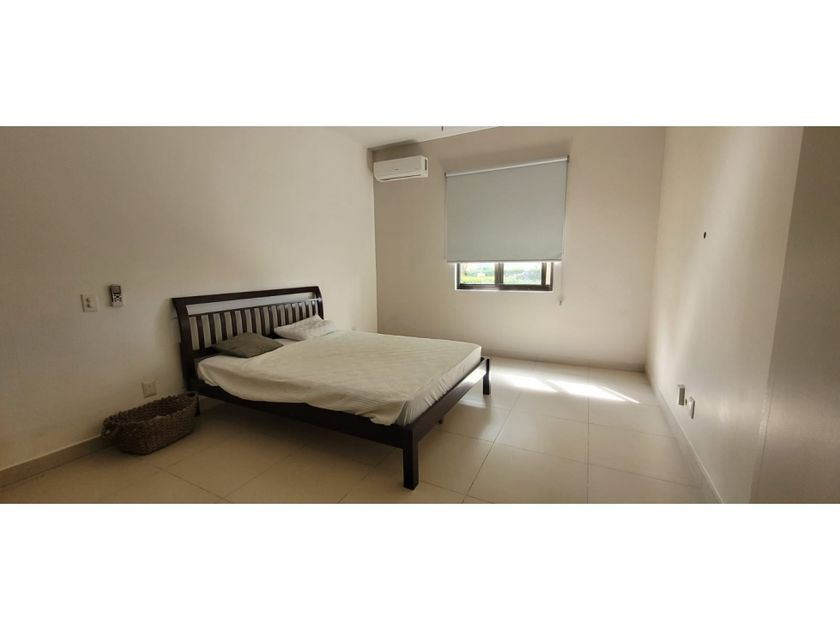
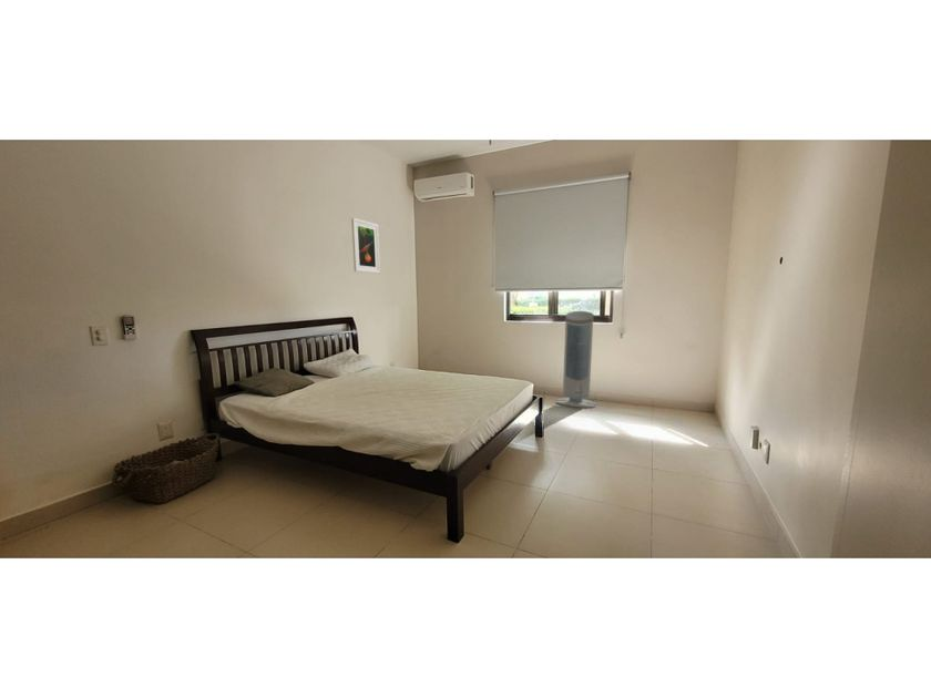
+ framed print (366, 247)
+ air purifier (577, 358)
